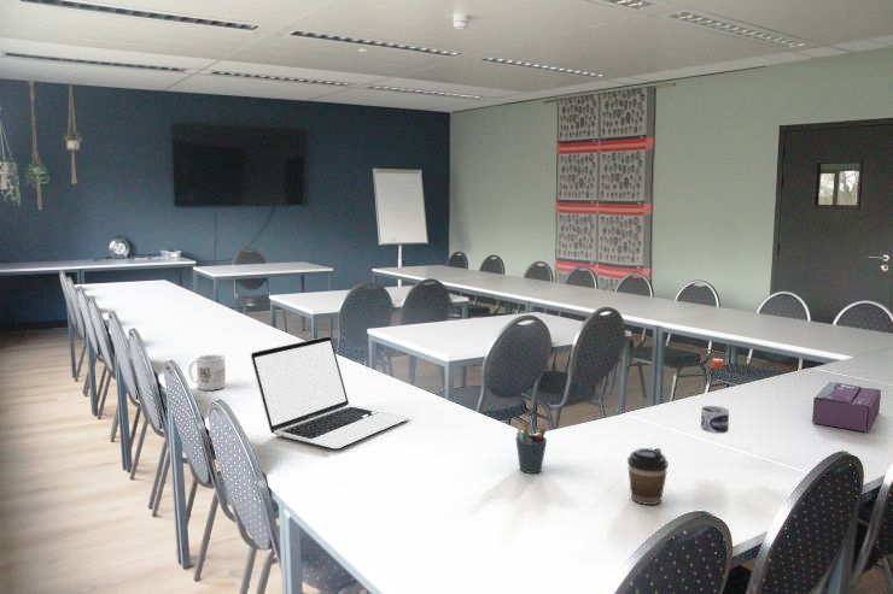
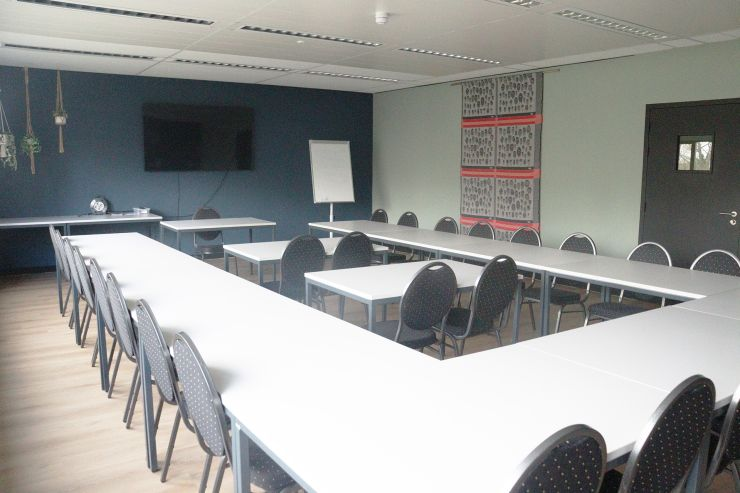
- mug (209, 371)
- coffee cup (647, 474)
- water bottle (714, 411)
- pen holder (530, 446)
- laptop (333, 387)
- tissue box (847, 405)
